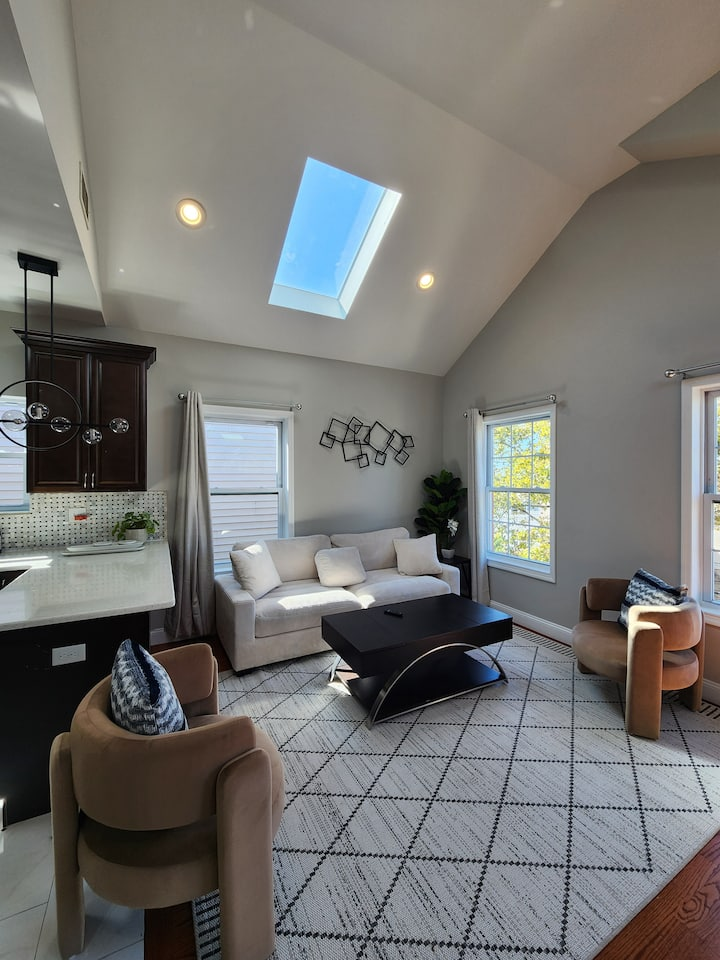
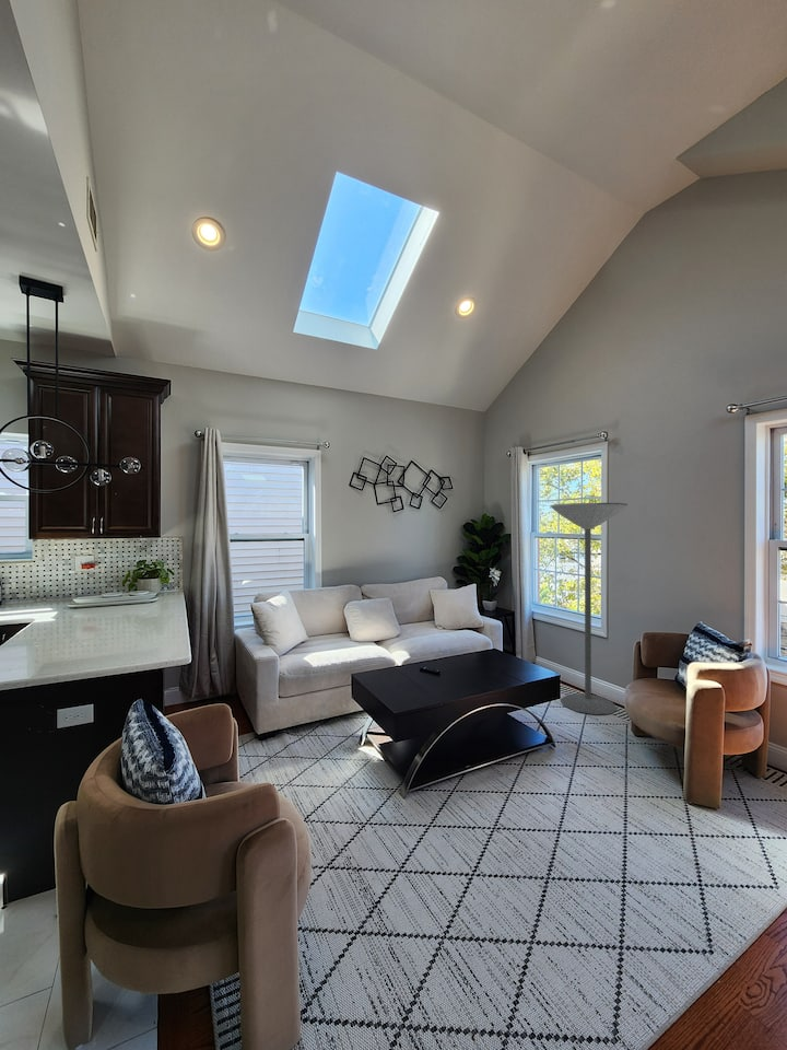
+ floor lamp (587, 604)
